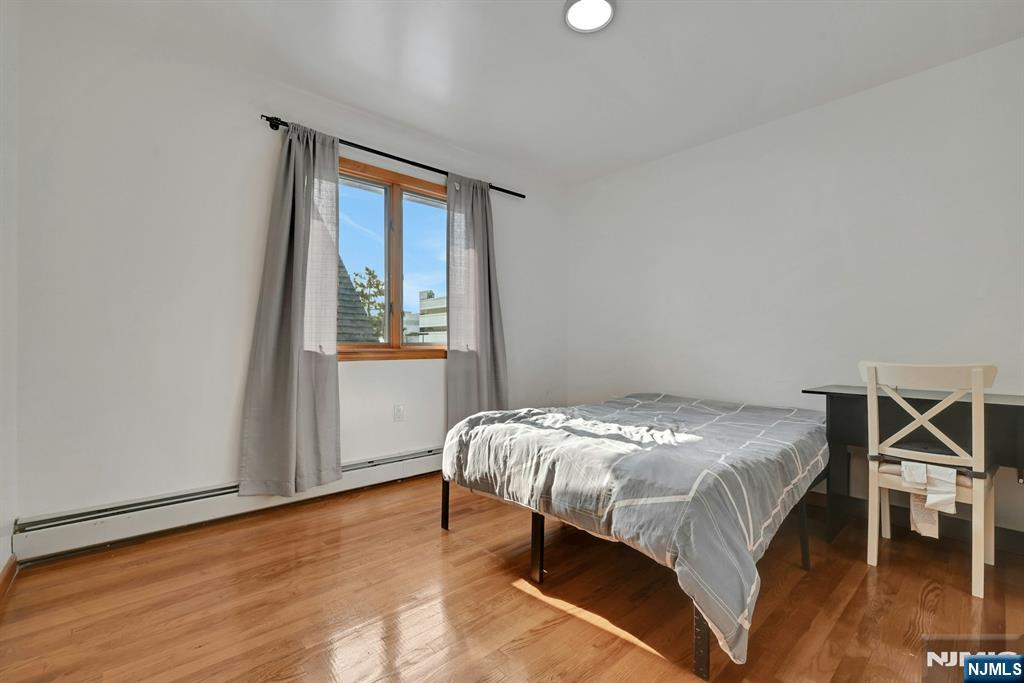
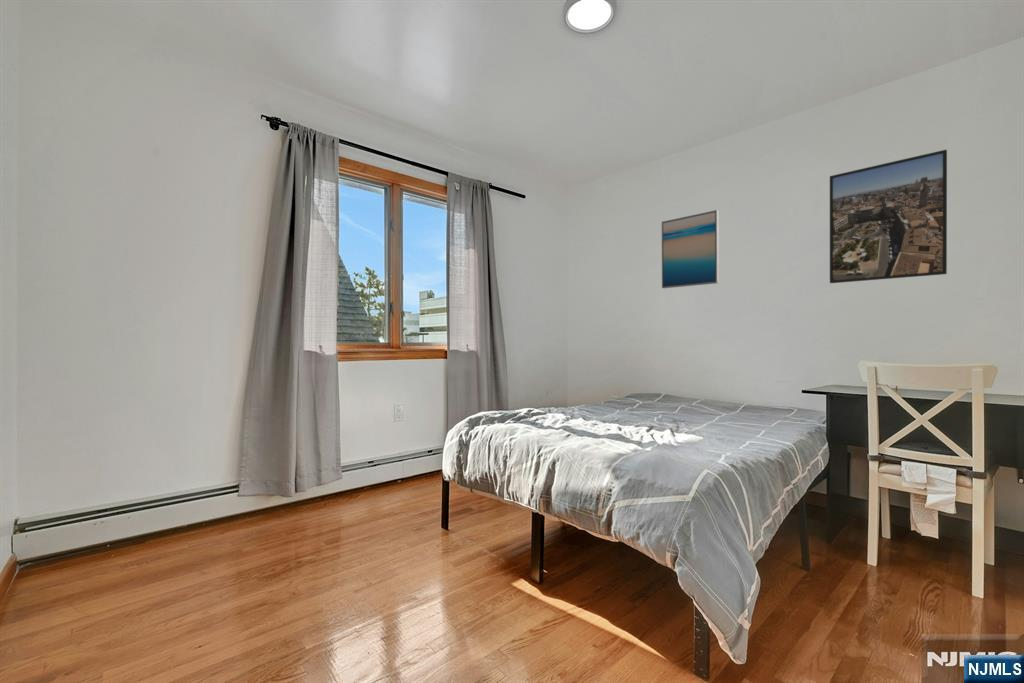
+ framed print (883, 221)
+ wall art (689, 251)
